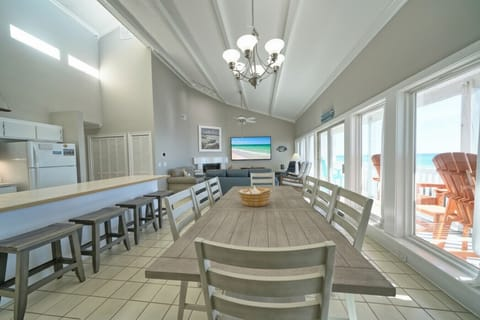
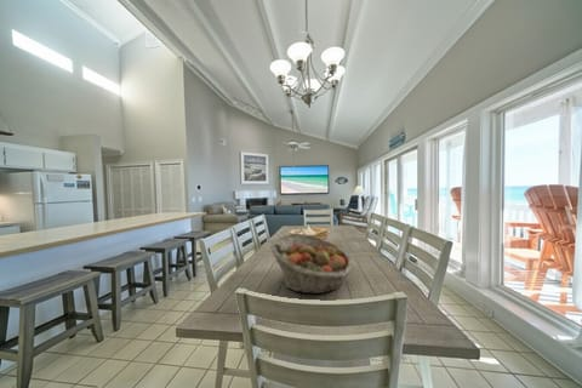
+ fruit basket (312, 258)
